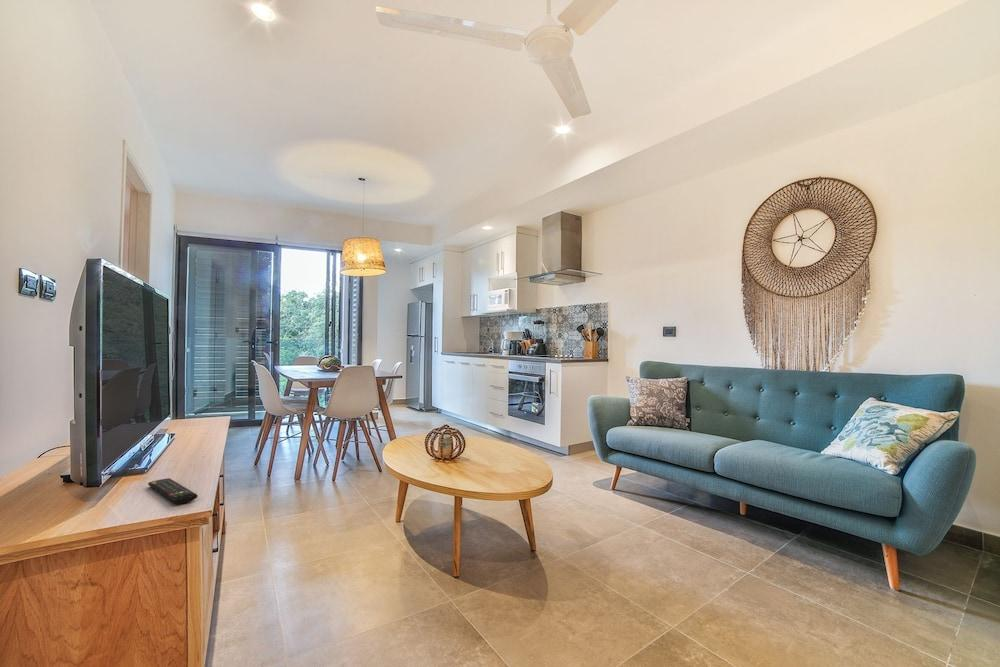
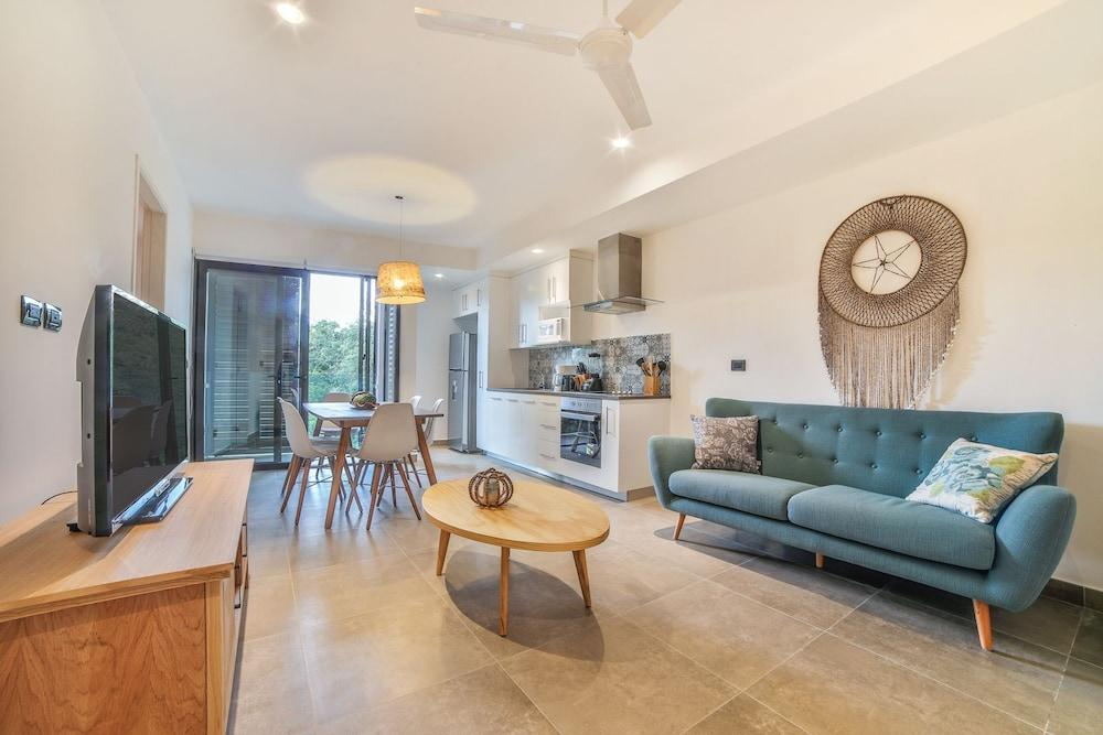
- remote control (171, 490)
